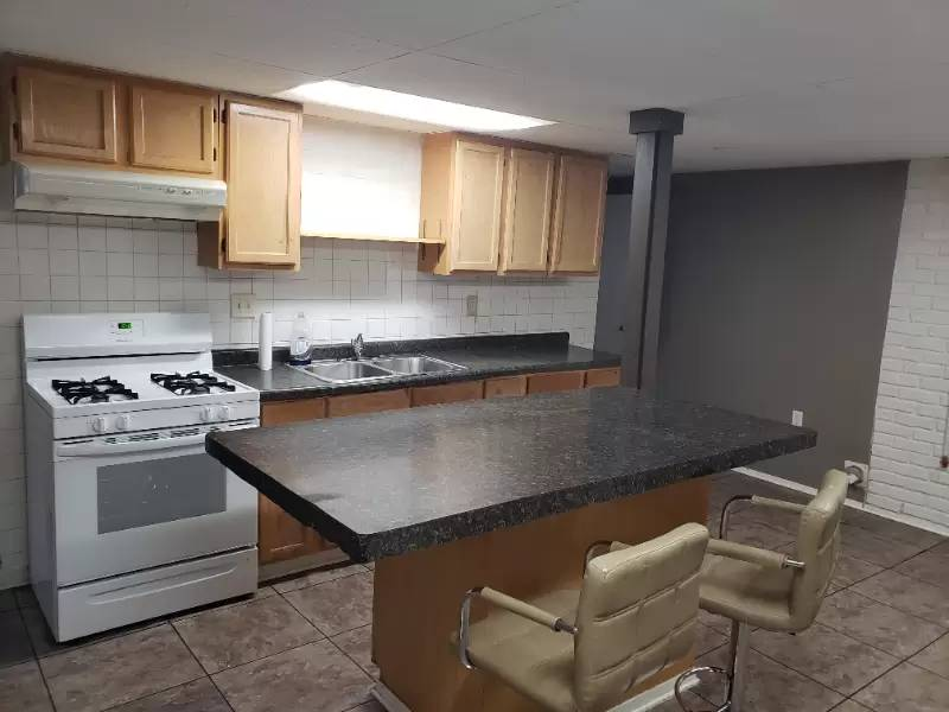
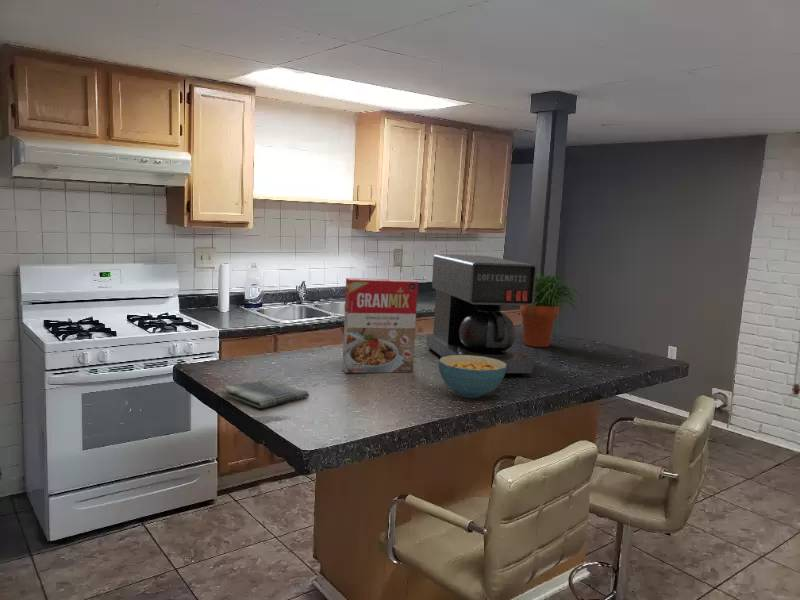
+ potted plant (540, 308)
+ coffee maker (478, 310)
+ dish towel (264, 390)
+ cereal box (379, 325)
+ cereal bowl (471, 378)
